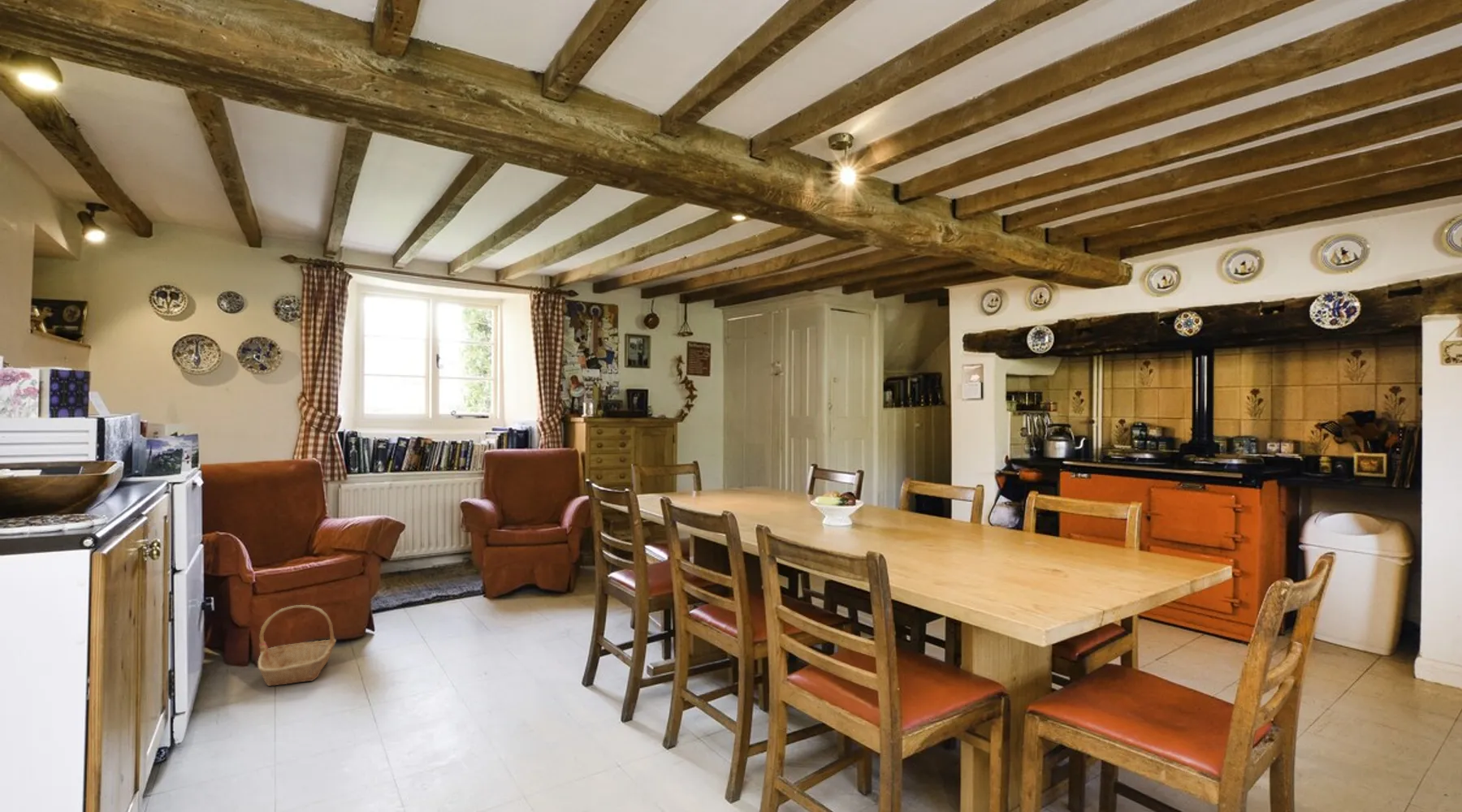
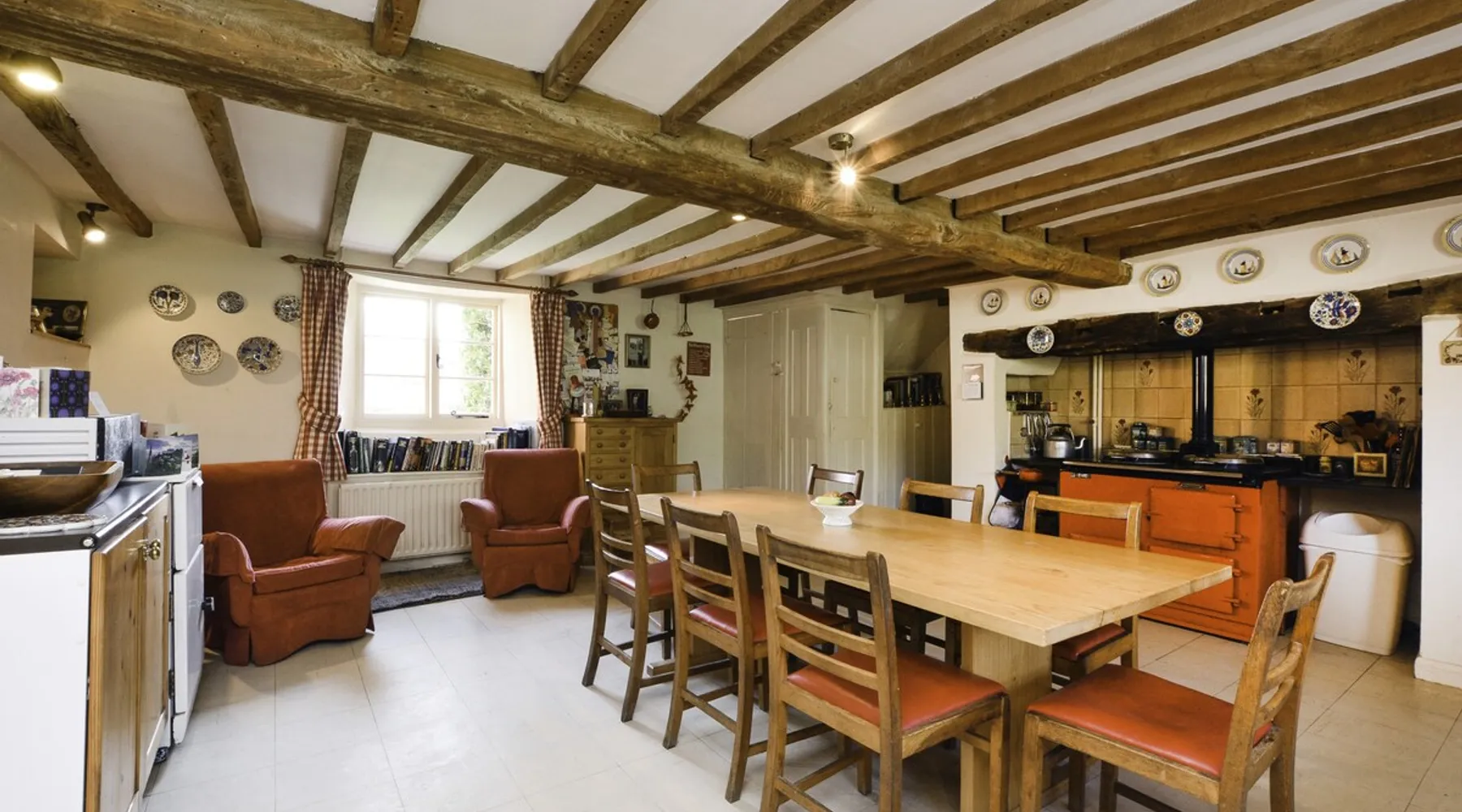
- basket (299, 643)
